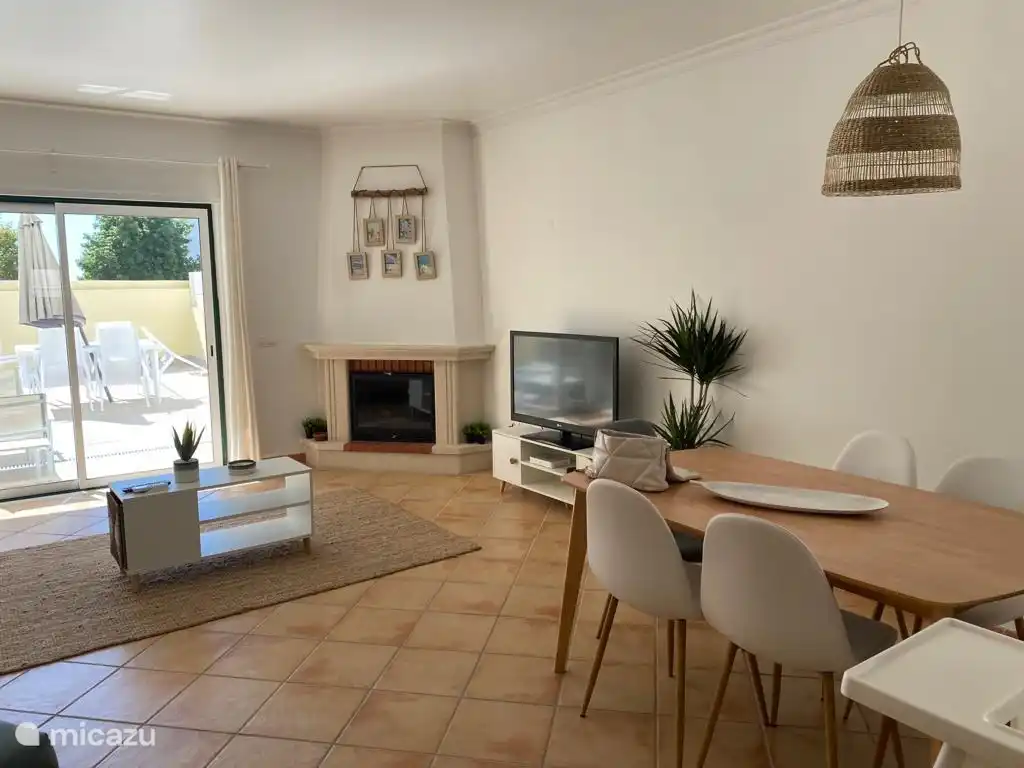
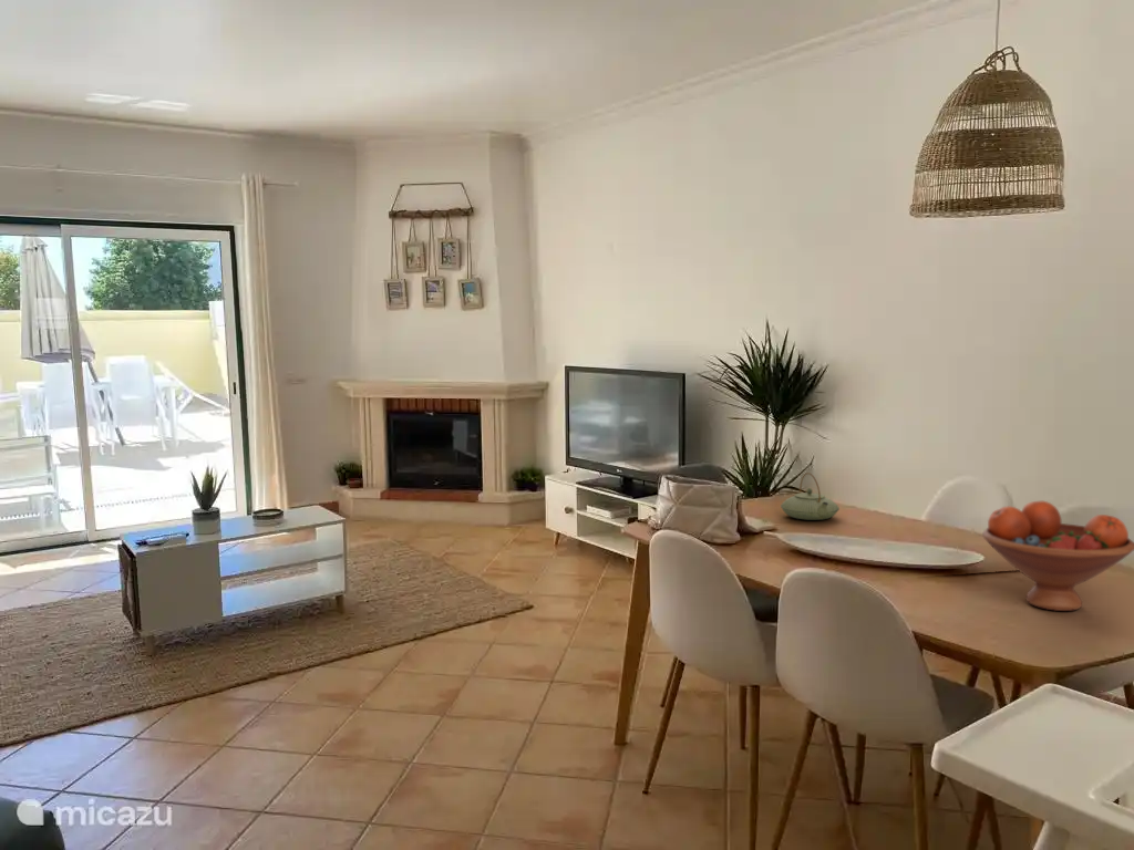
+ teapot (811, 495)
+ fruit bowl (1055, 557)
